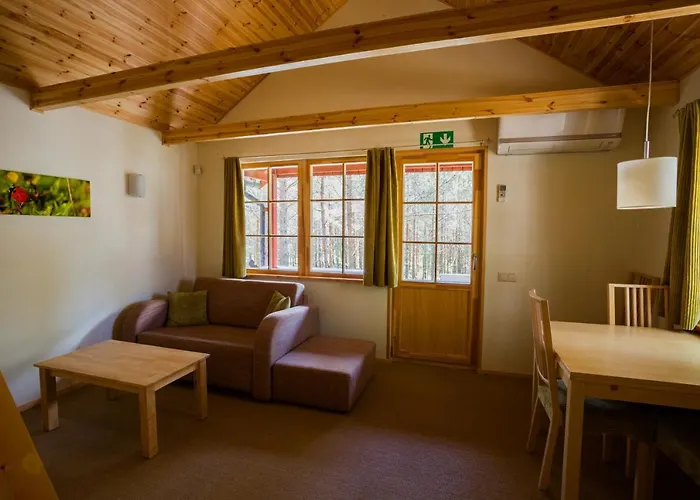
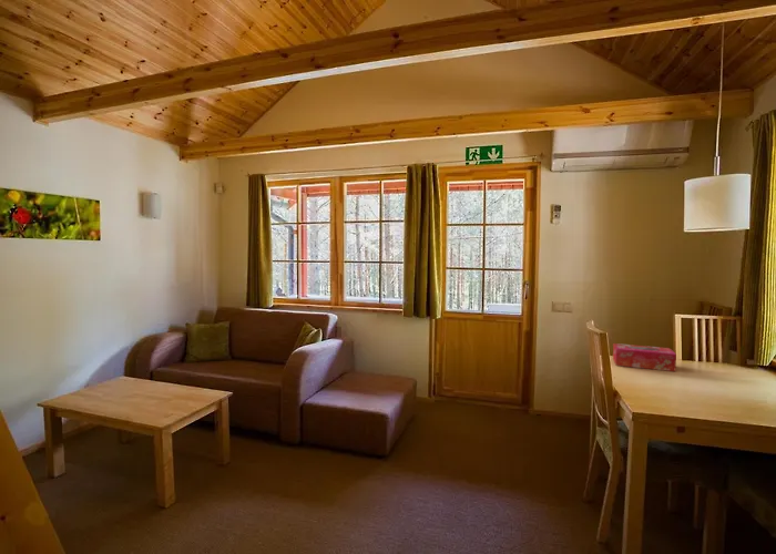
+ tissue box (642, 356)
